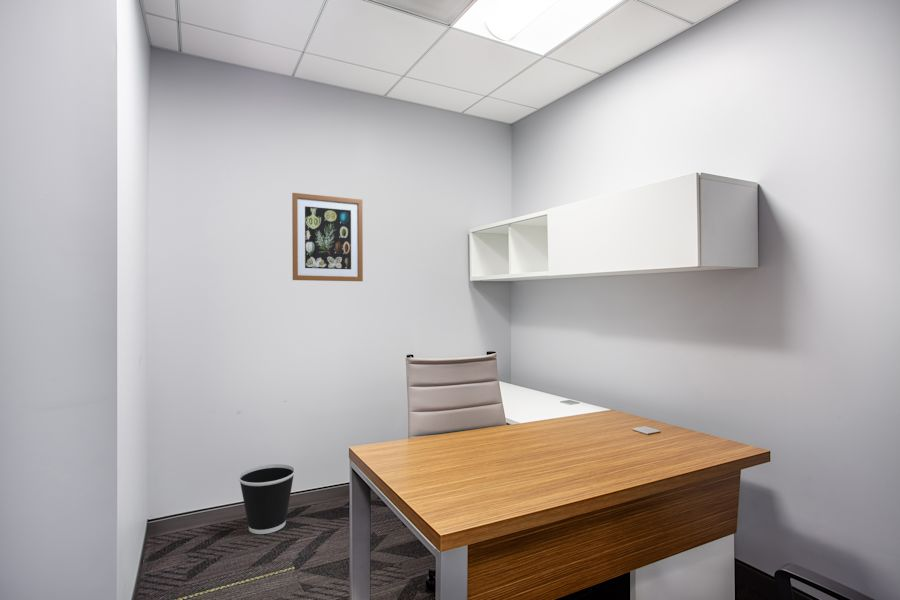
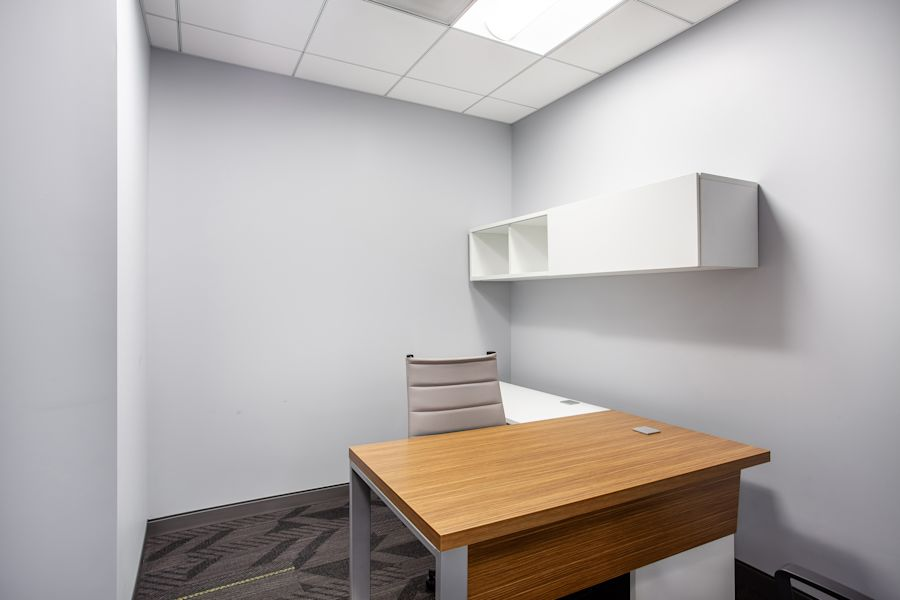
- wall art (328, 238)
- wastebasket (267, 499)
